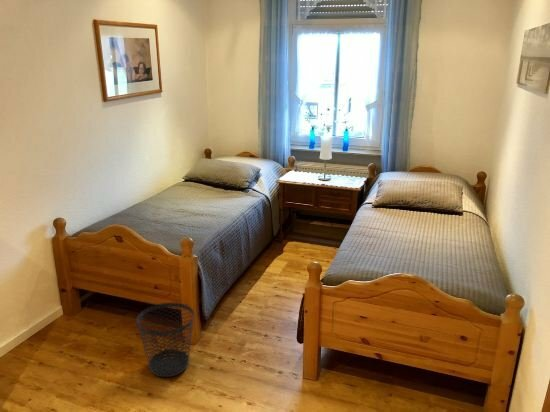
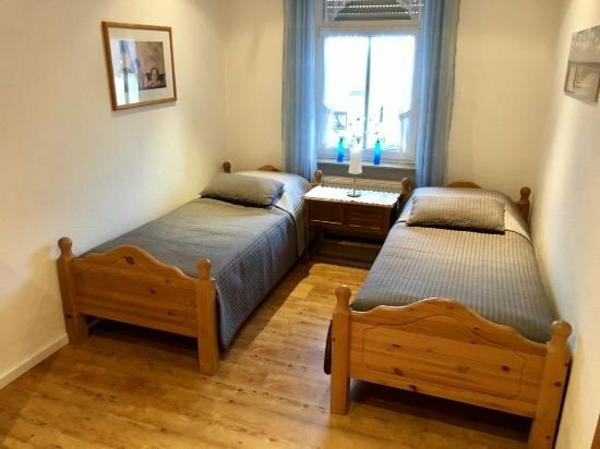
- wastebasket (167, 341)
